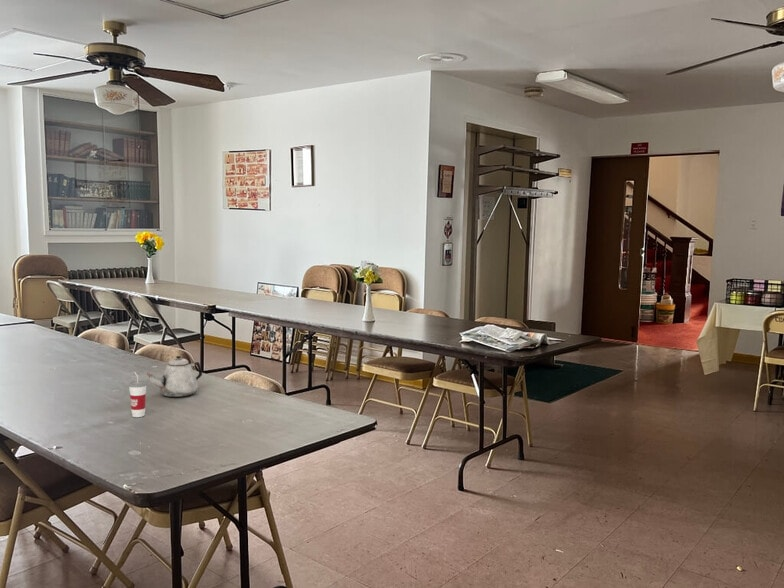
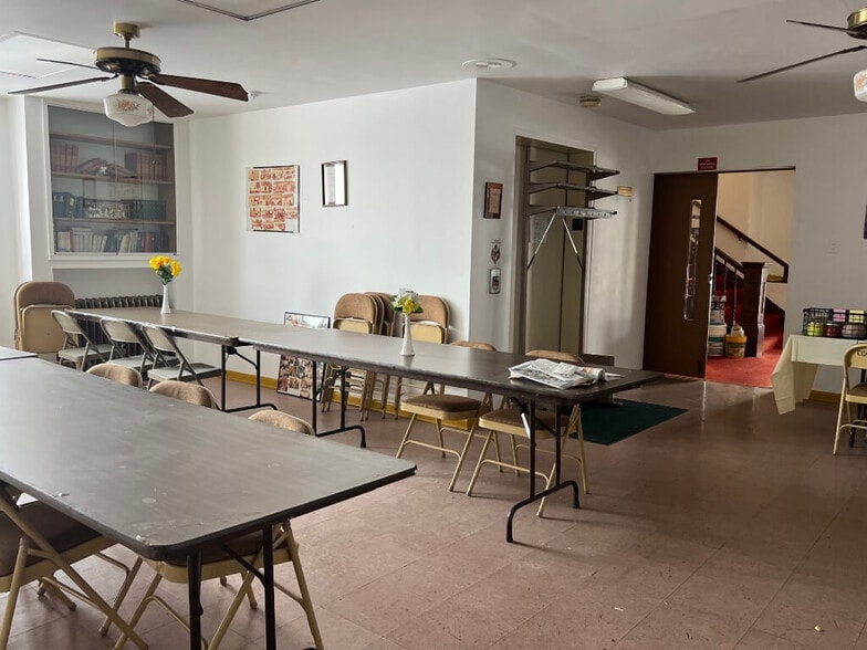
- cup (137, 393)
- teapot (175, 375)
